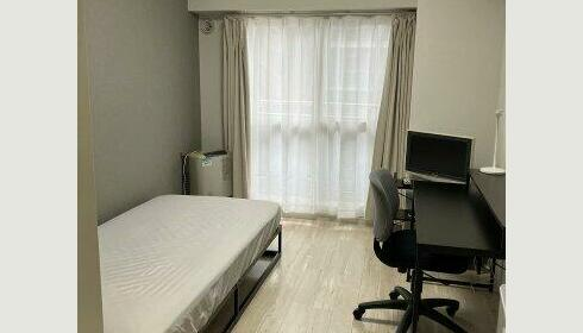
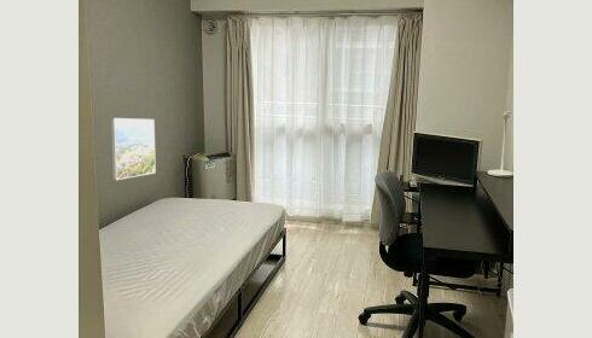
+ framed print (134, 147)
